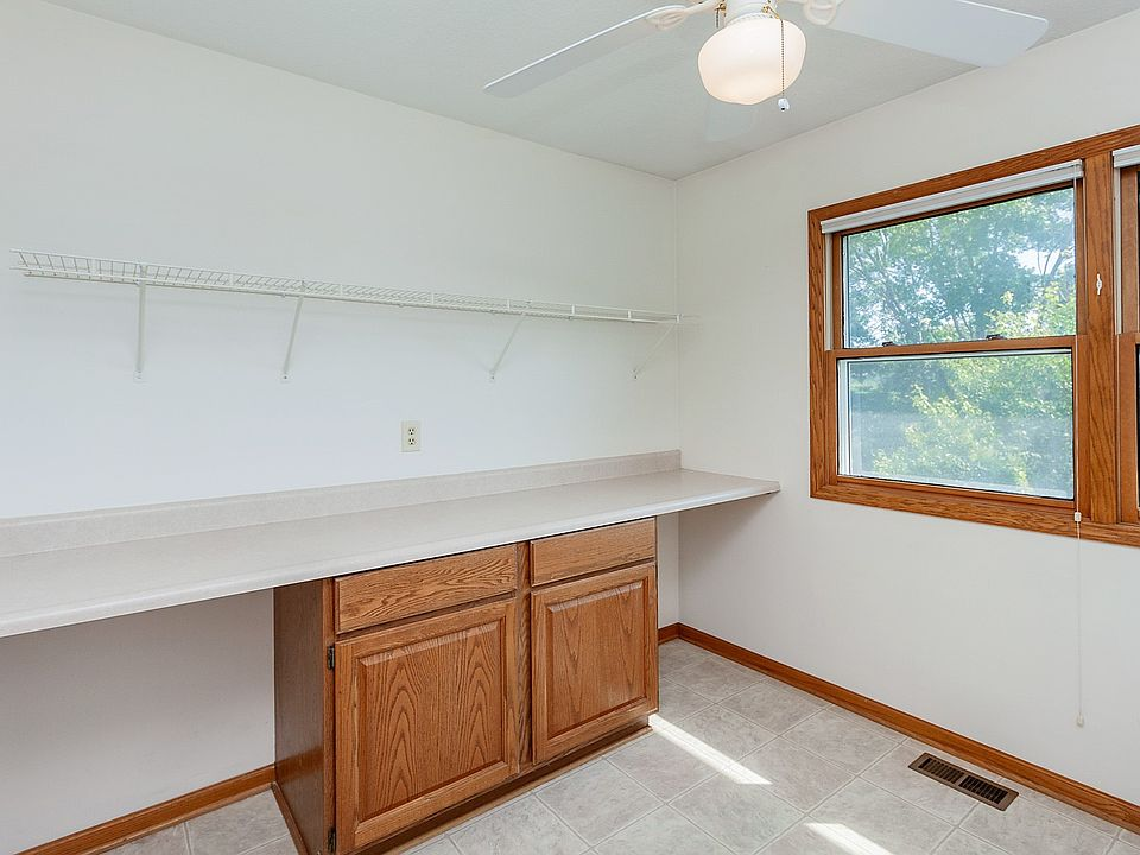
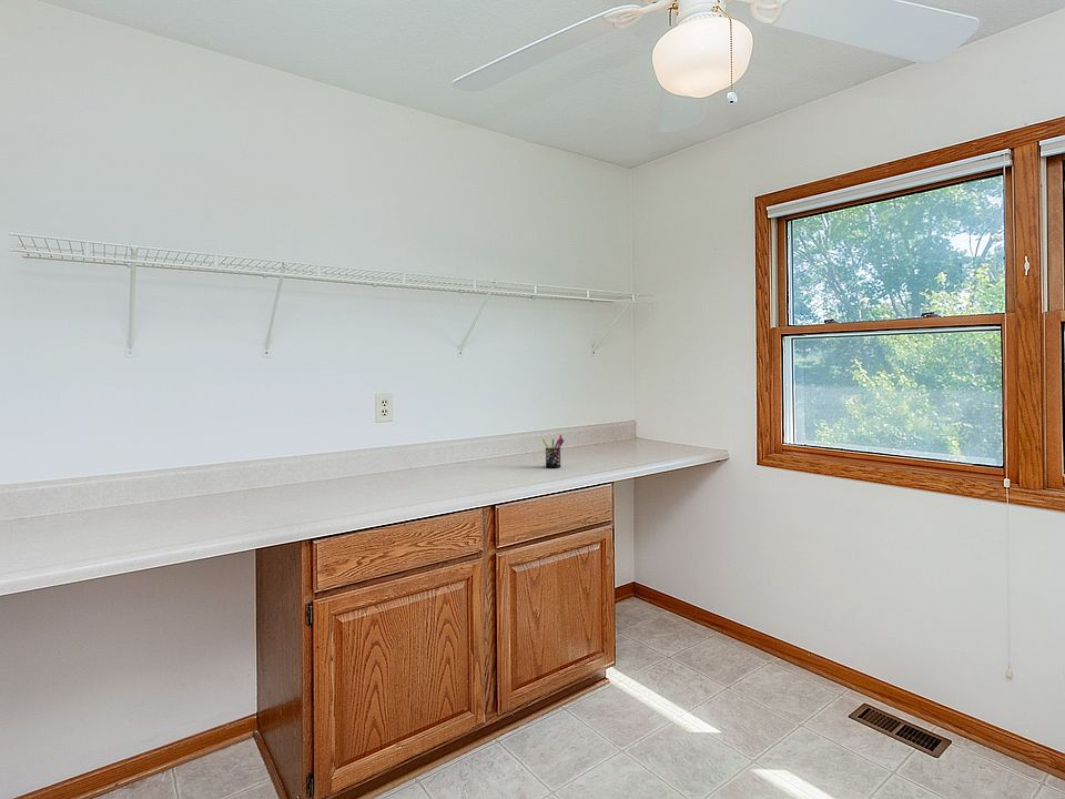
+ pen holder (554, 451)
